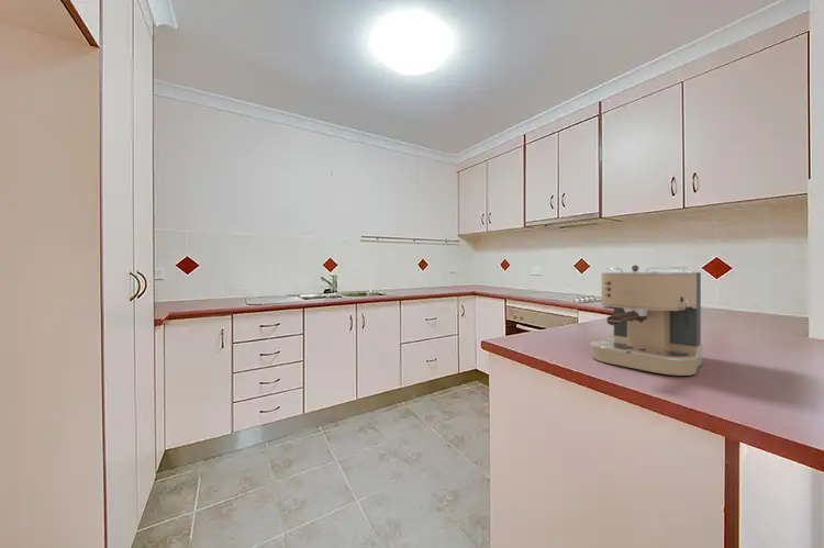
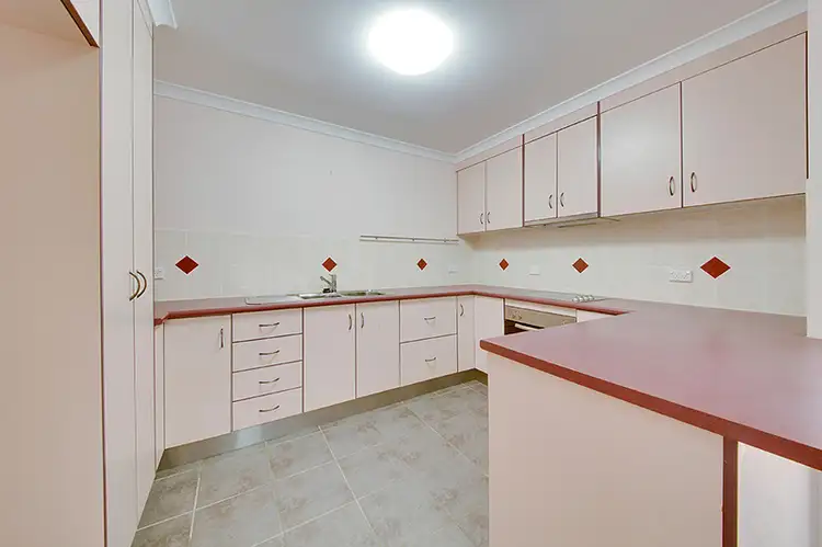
- coffee maker (643, 313)
